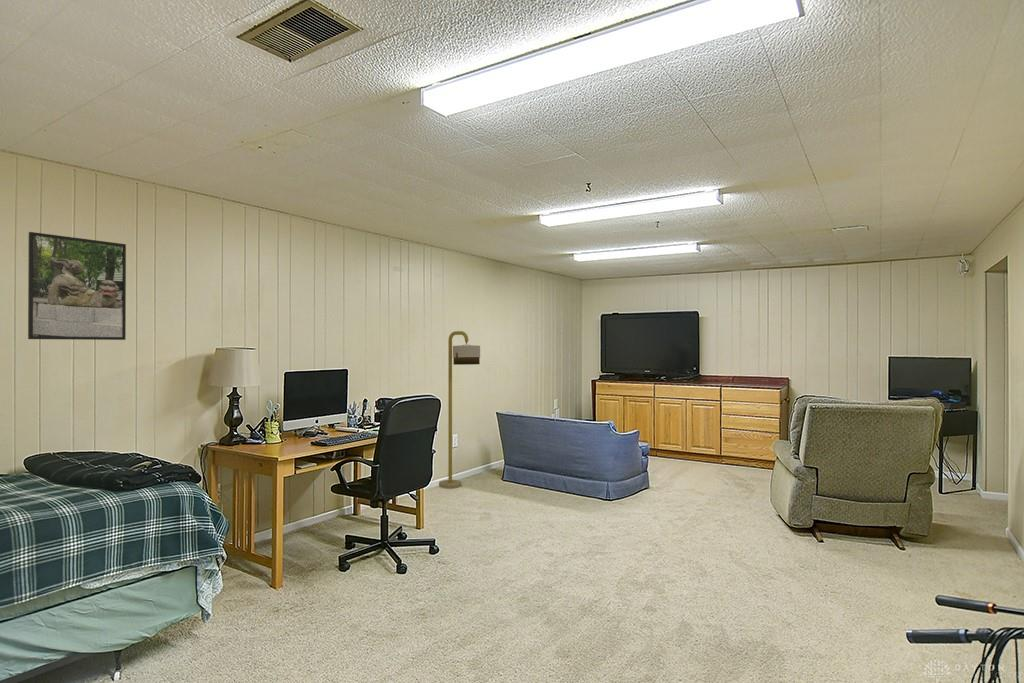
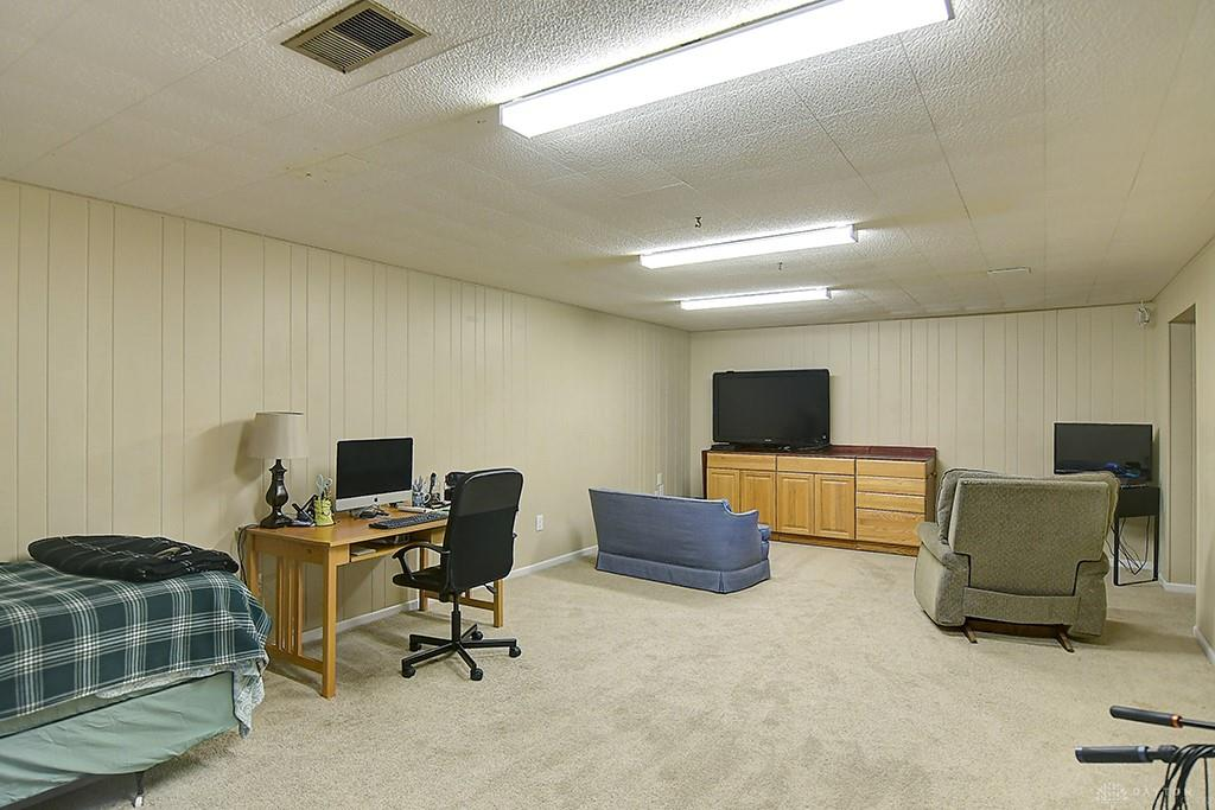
- floor lamp (451, 409)
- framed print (79, 288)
